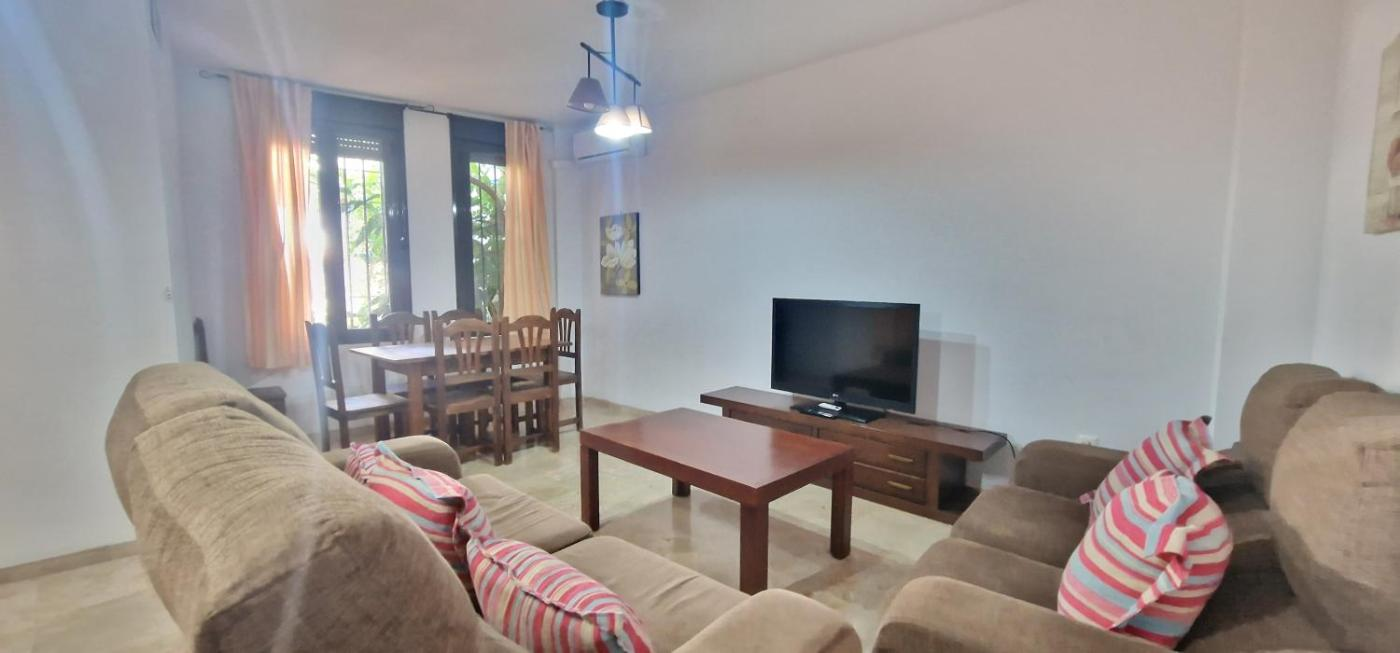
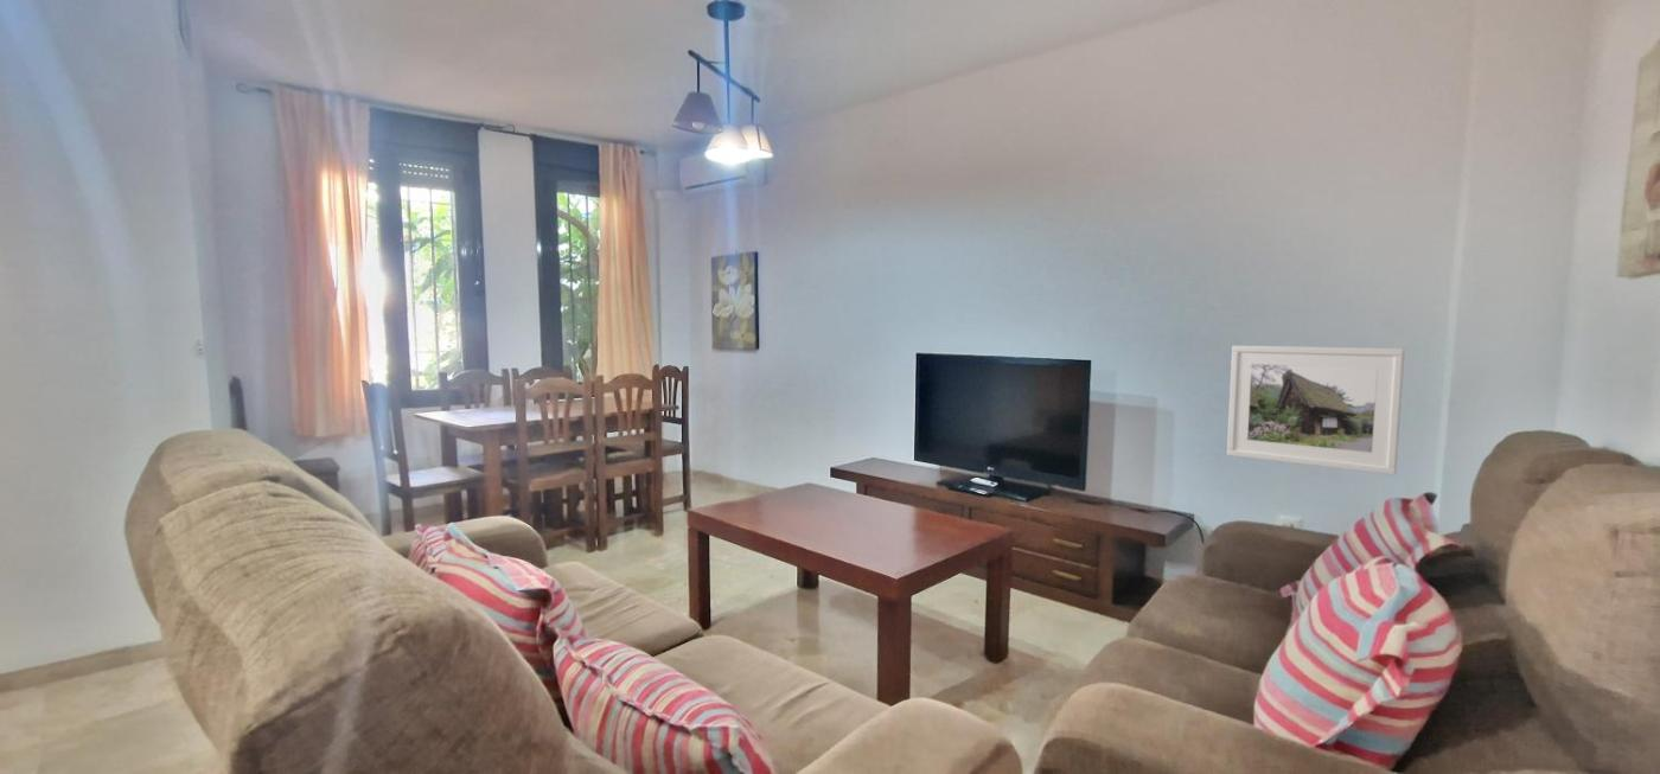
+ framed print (1309, 405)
